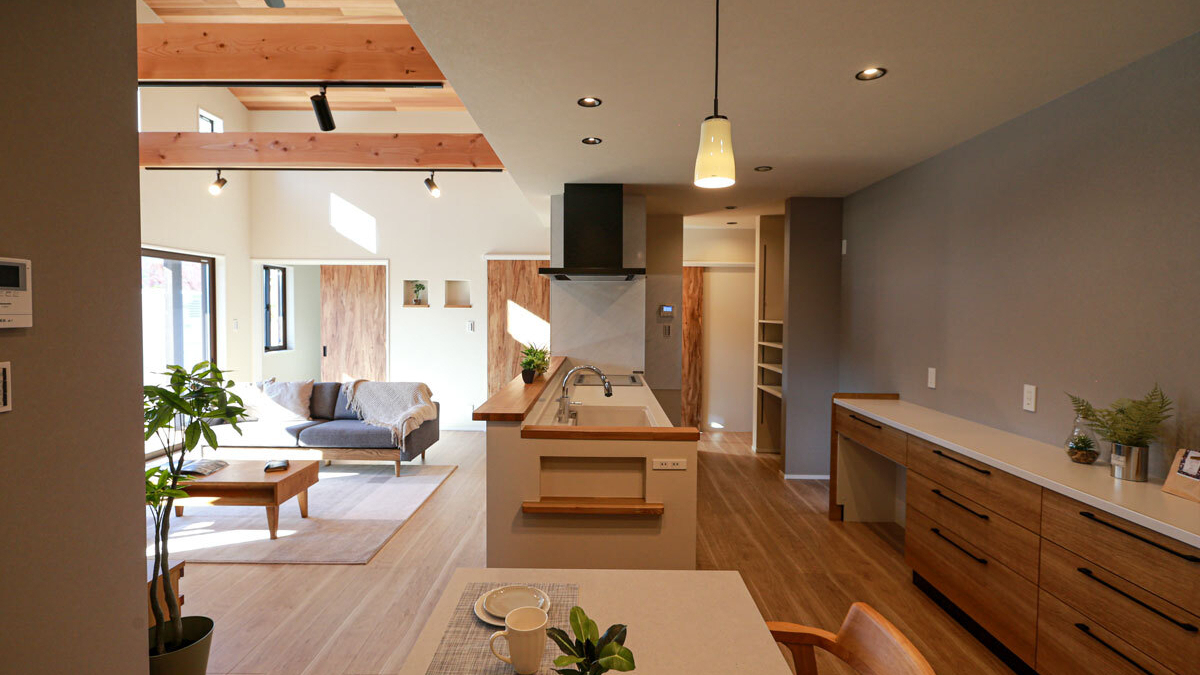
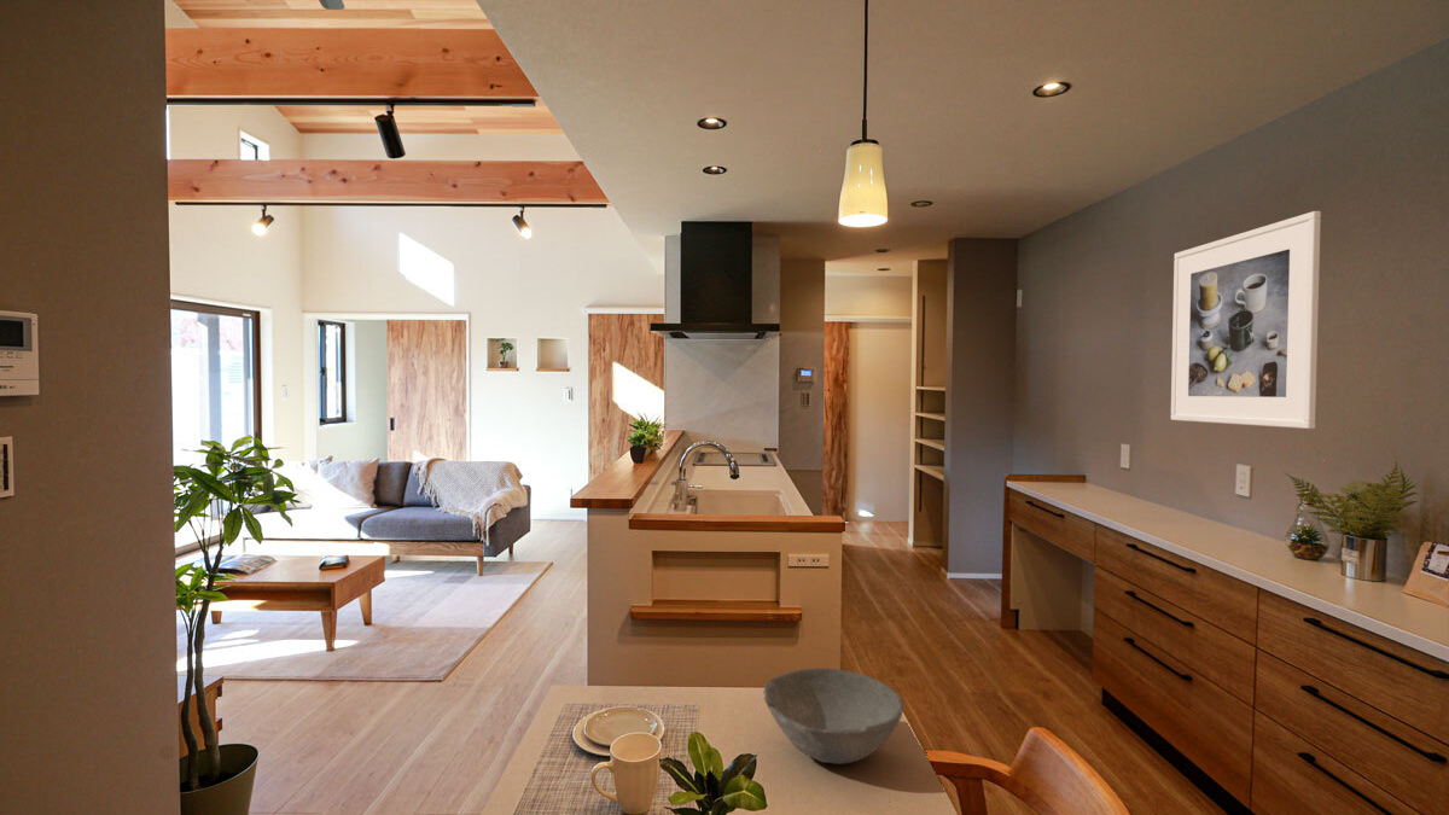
+ bowl (831, 721)
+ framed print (1235, 330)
